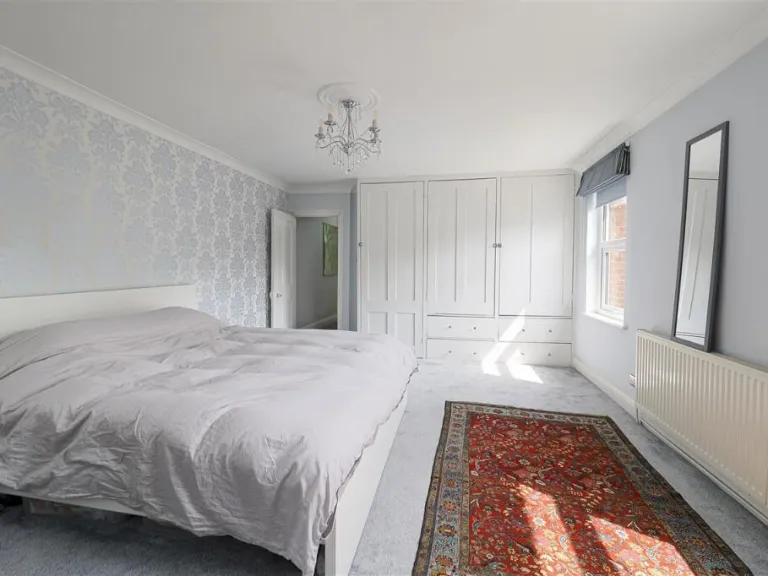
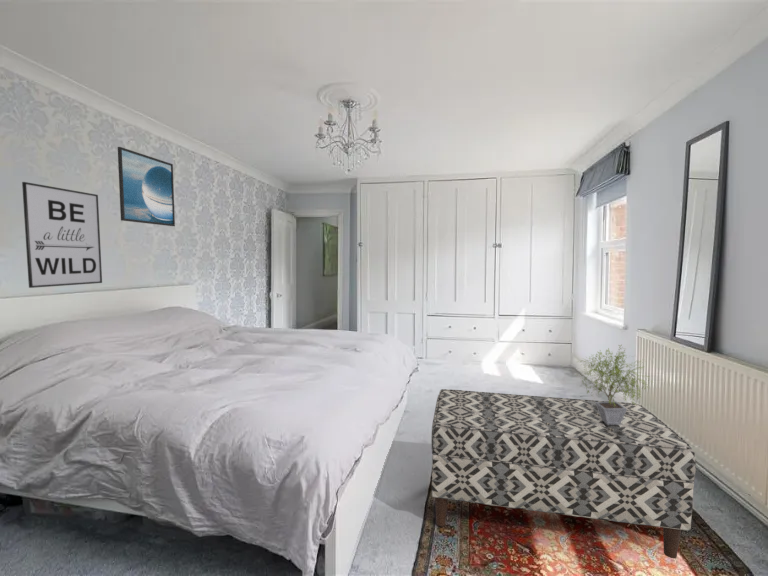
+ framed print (148, 190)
+ potted plant (614, 382)
+ bench (542, 462)
+ wall art (66, 237)
